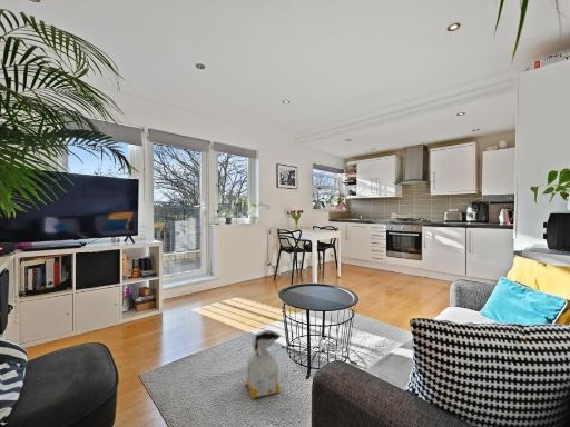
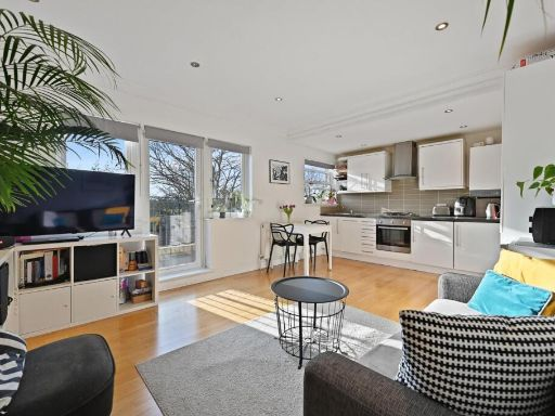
- bag (263, 358)
